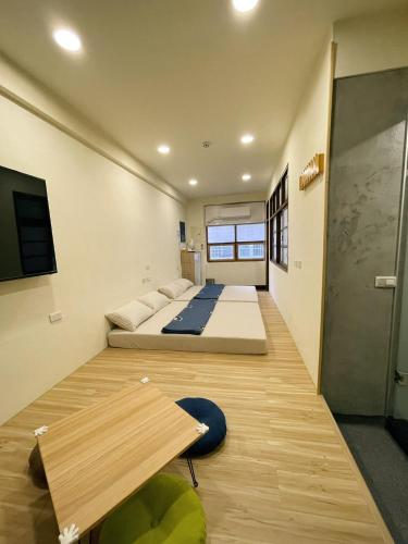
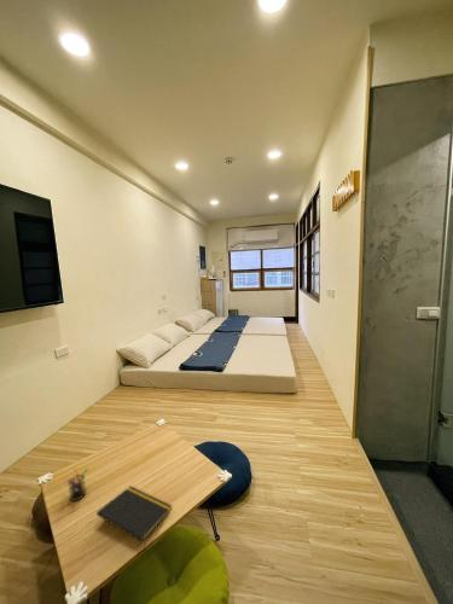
+ notepad (135, 510)
+ pen holder (79, 481)
